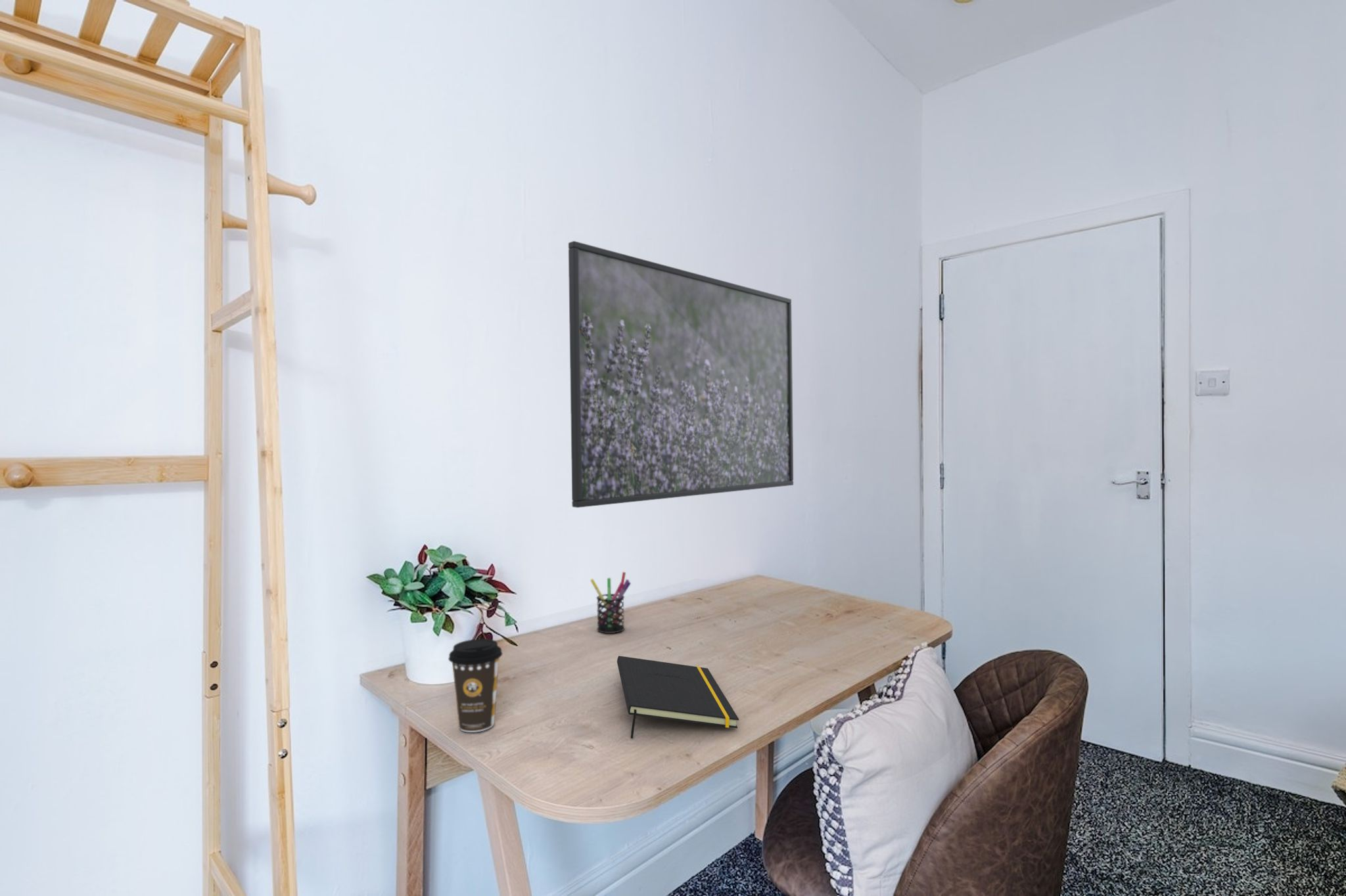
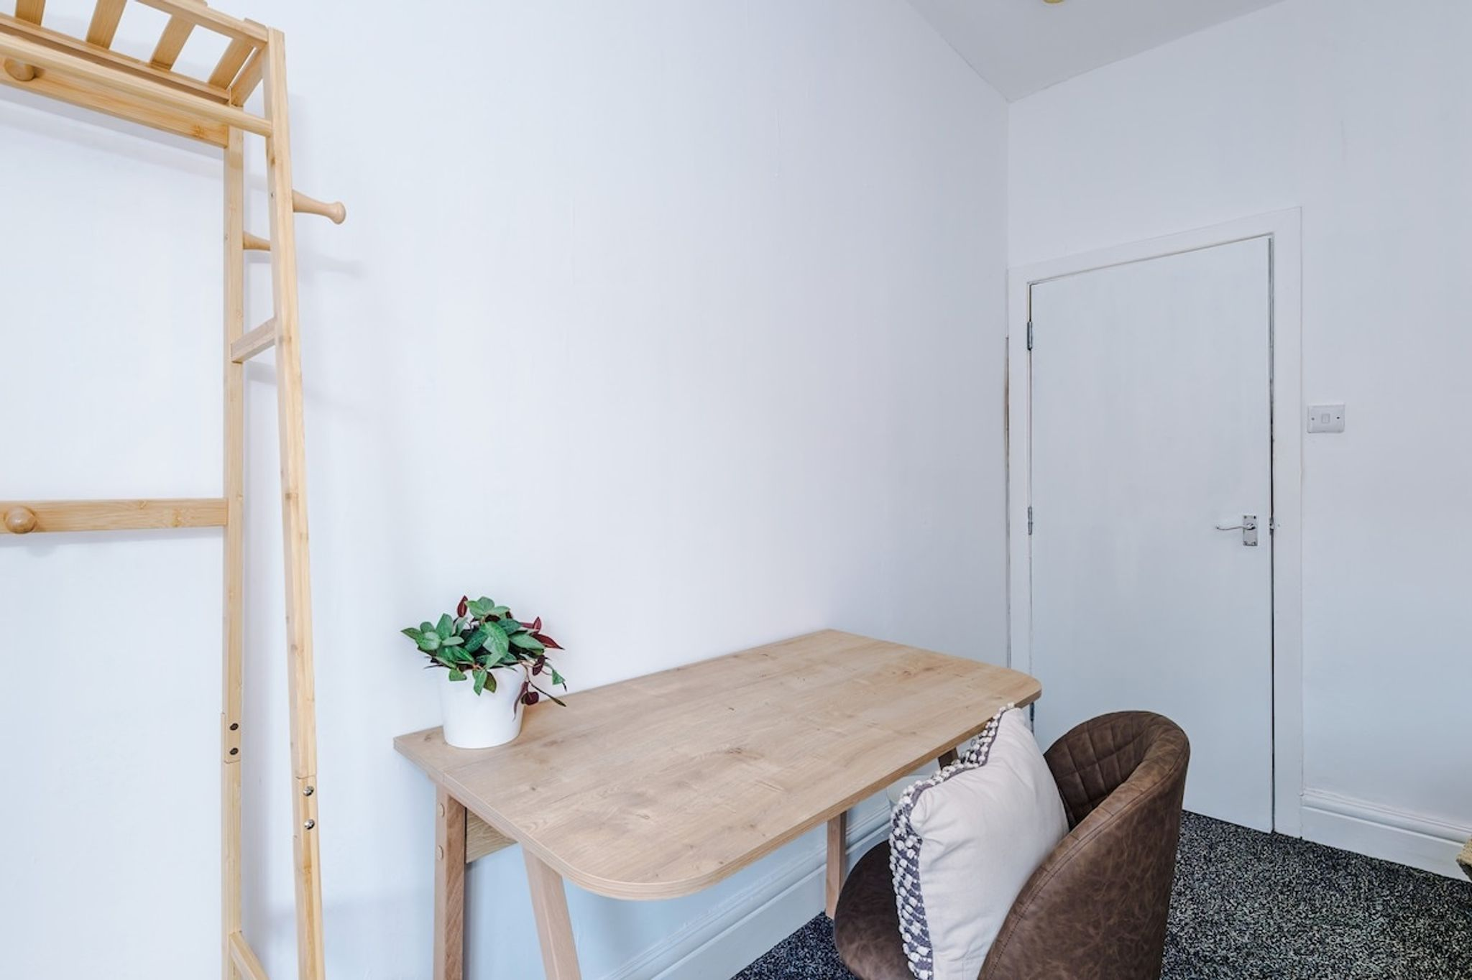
- coffee cup (476, 684)
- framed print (701, 385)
- notepad (672, 688)
- pen holder (611, 600)
